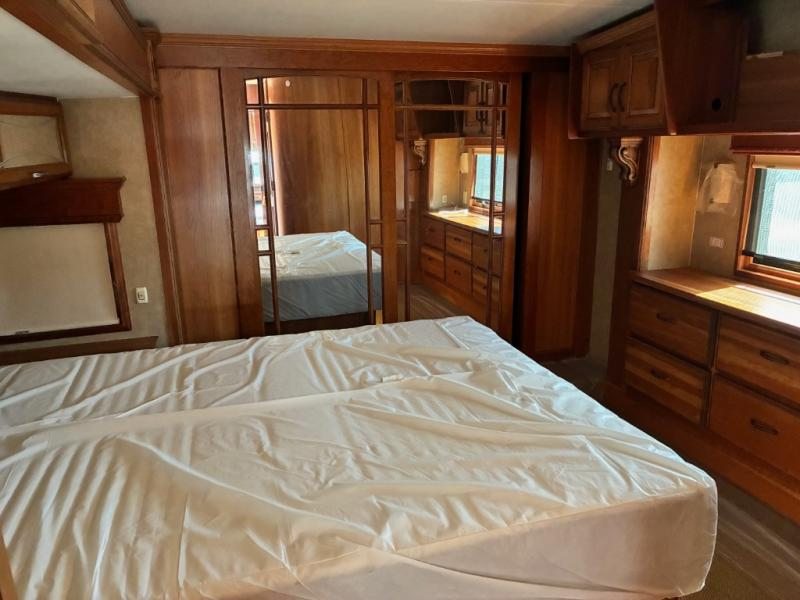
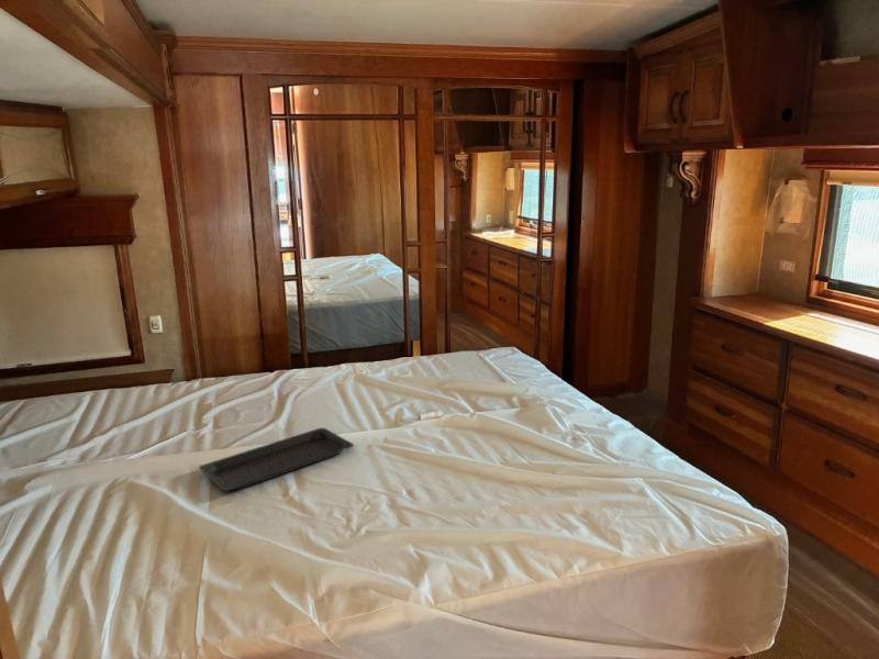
+ serving tray (279, 458)
